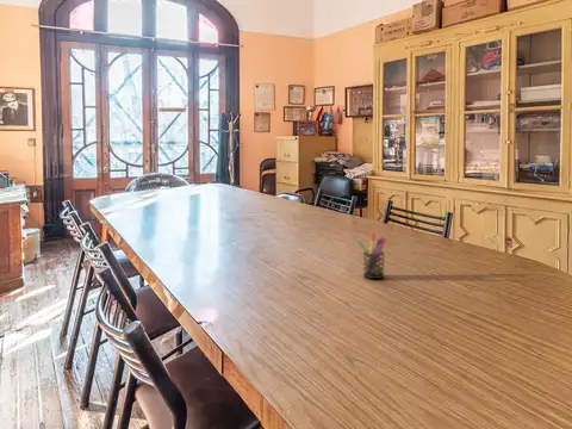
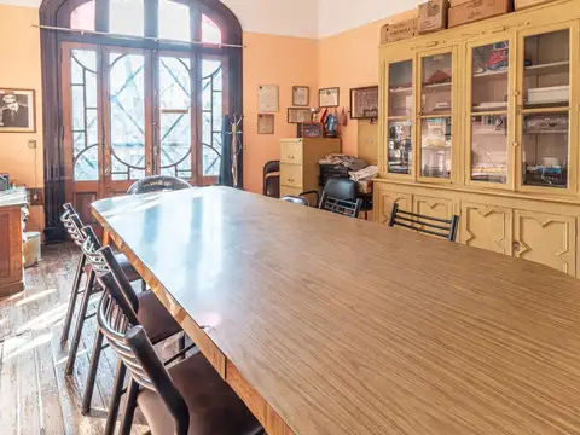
- pen holder (371, 255)
